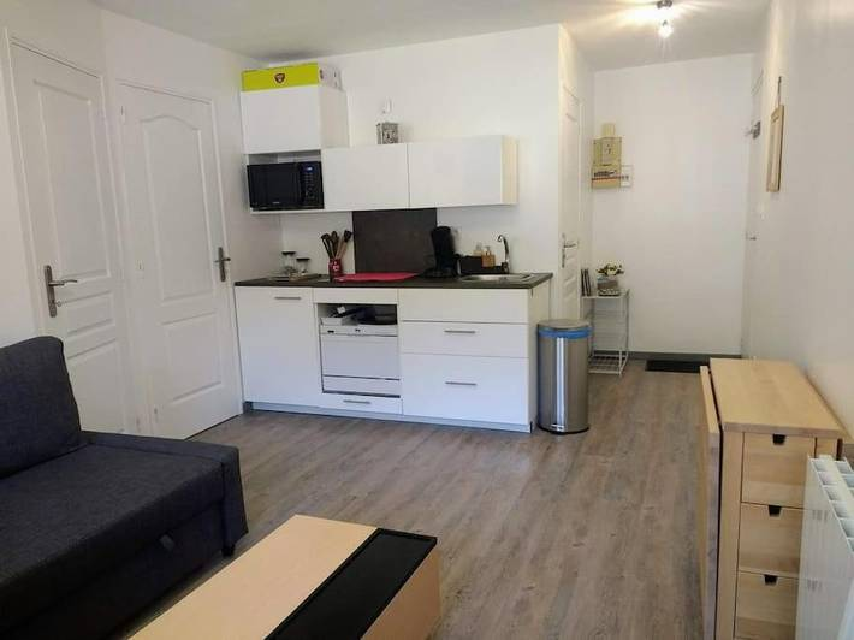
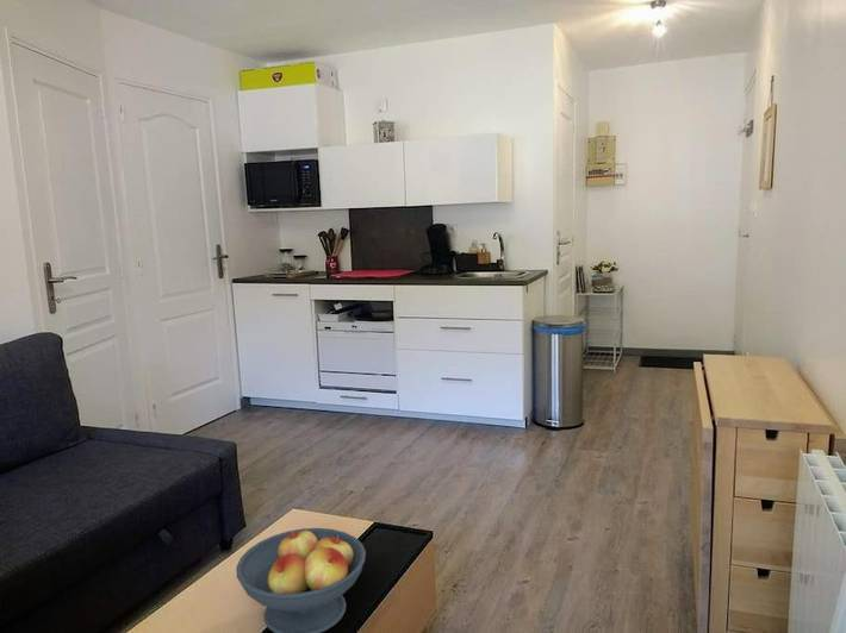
+ fruit bowl (303, 575)
